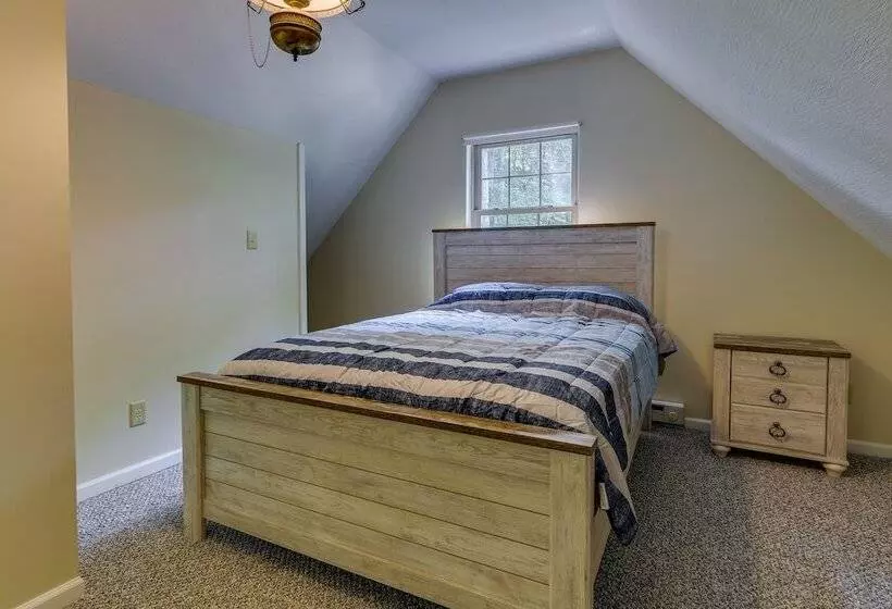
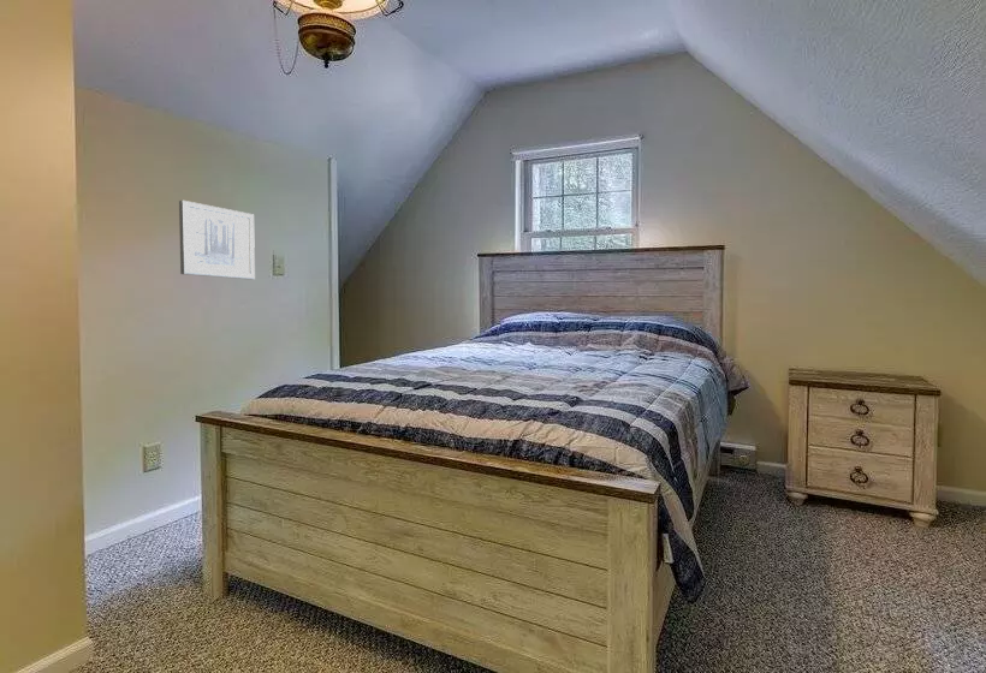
+ wall art (219, 242)
